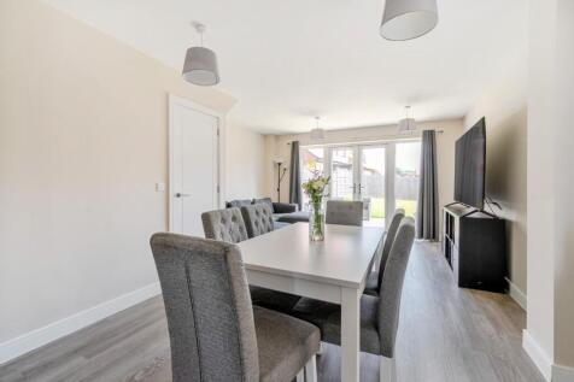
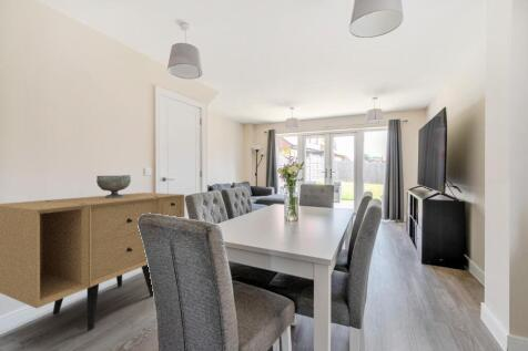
+ decorative bowl (113, 186)
+ sideboard (108, 251)
